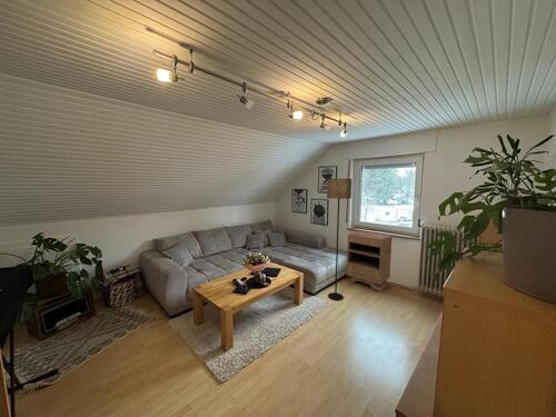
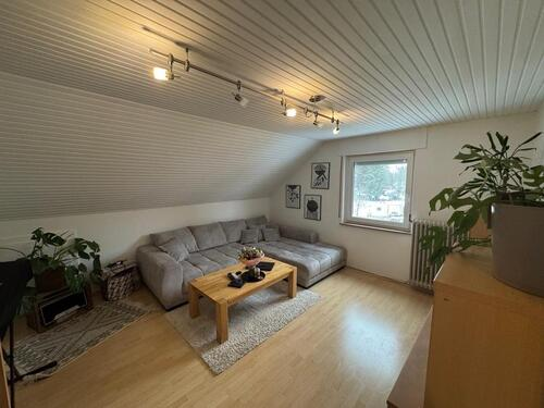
- nightstand (368, 259)
- floor lamp (337, 239)
